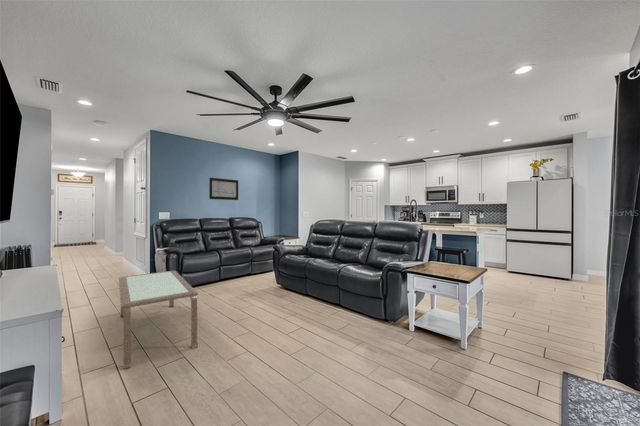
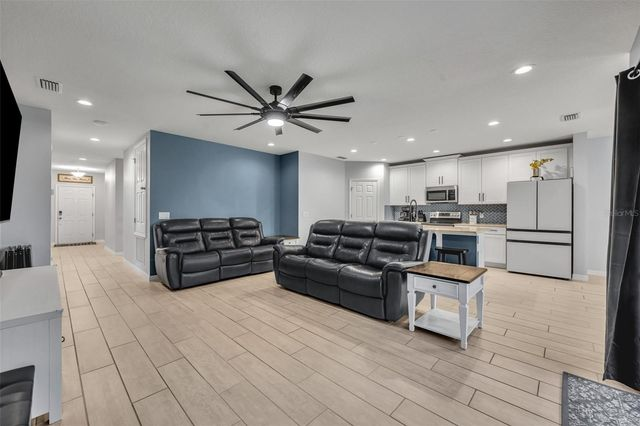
- wall art (224, 189)
- coffee table (154, 302)
